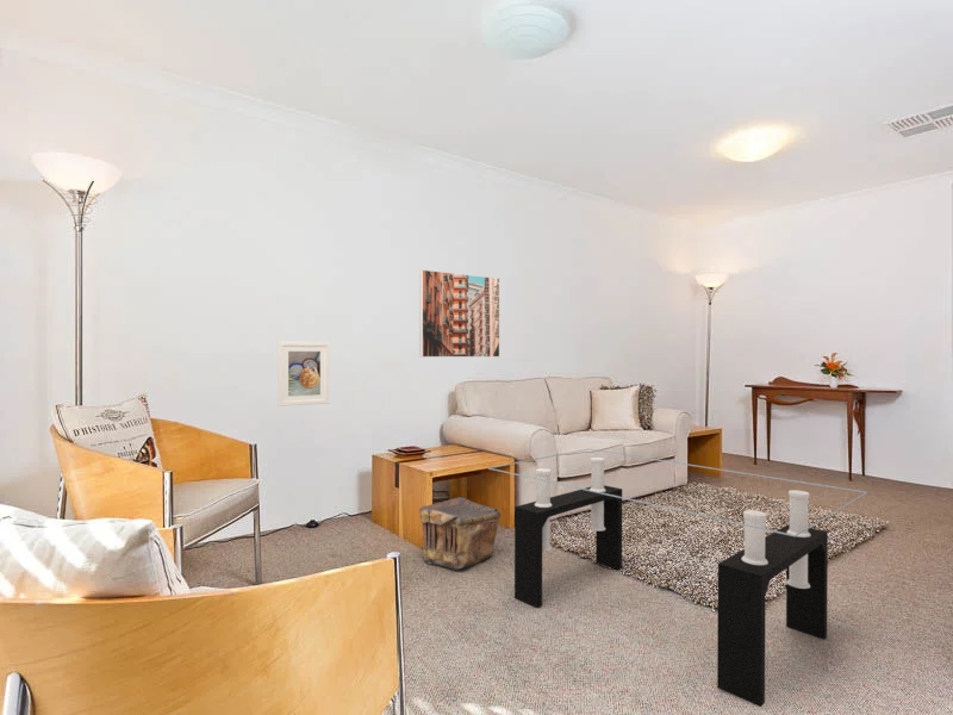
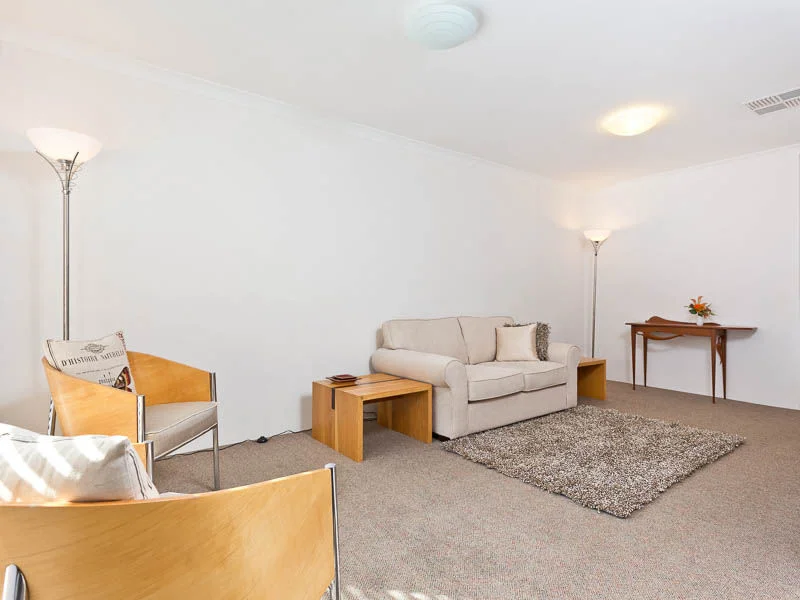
- pouch (460, 531)
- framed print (304, 373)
- coffee table (621, 547)
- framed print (461, 315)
